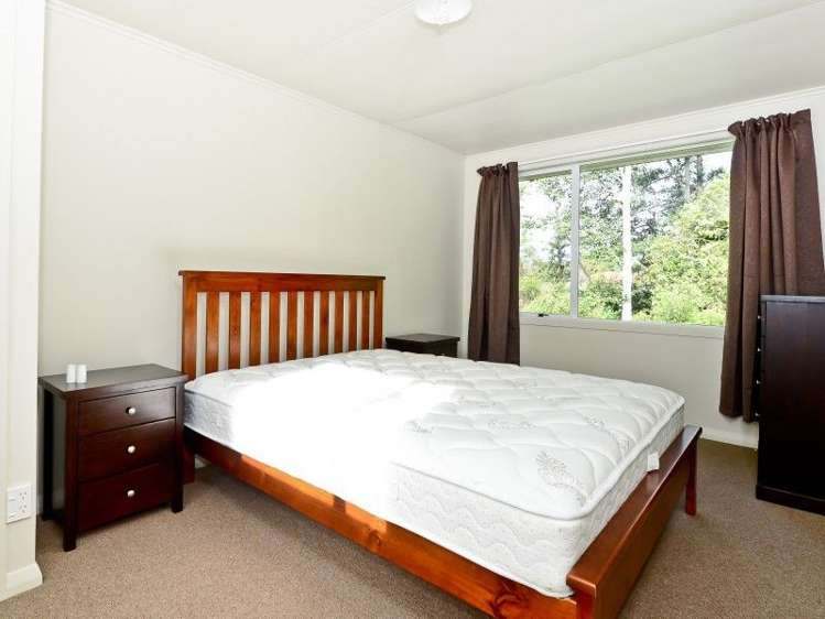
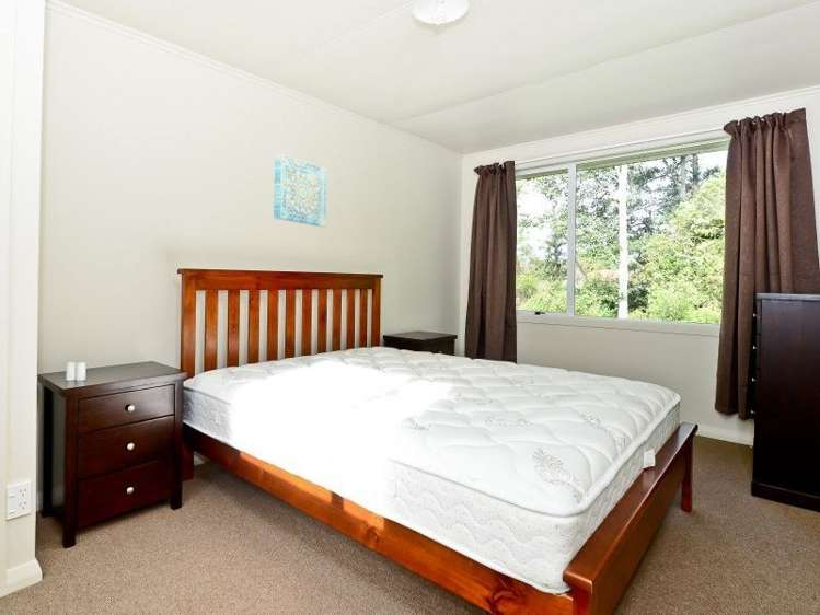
+ wall art (301, 192)
